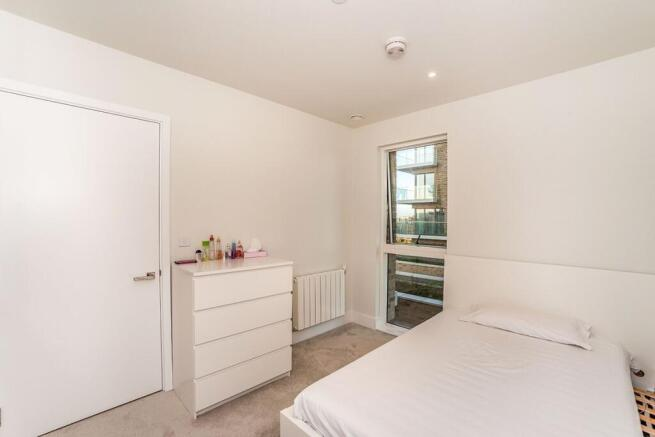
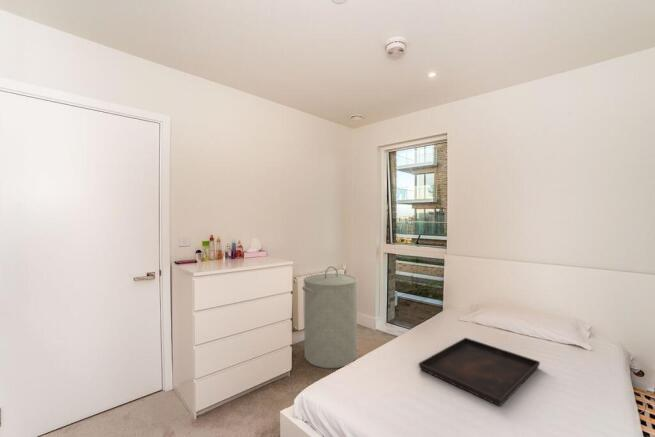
+ laundry hamper (330, 310)
+ serving tray (479, 365)
